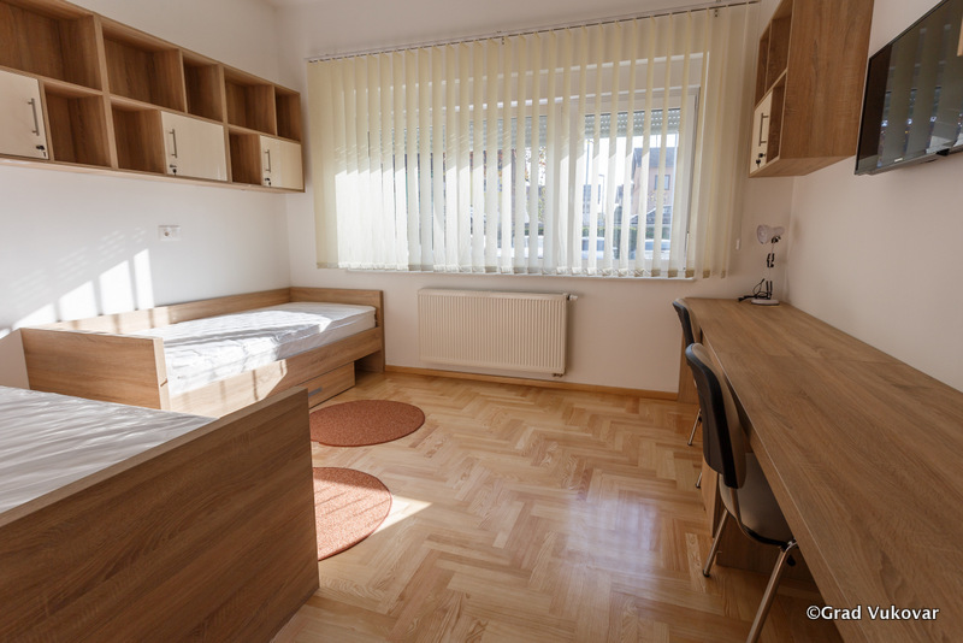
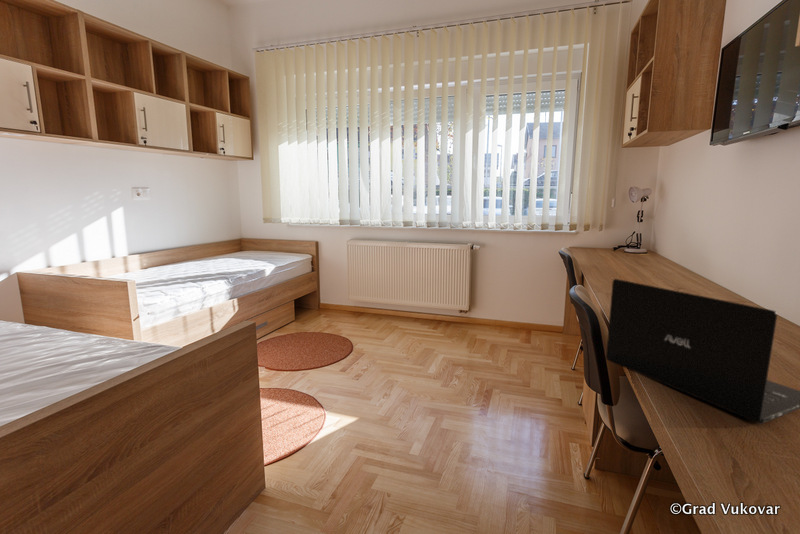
+ laptop (706, 334)
